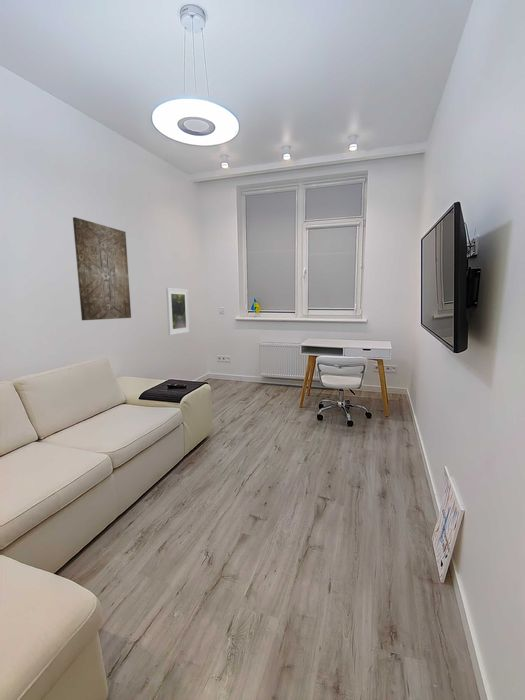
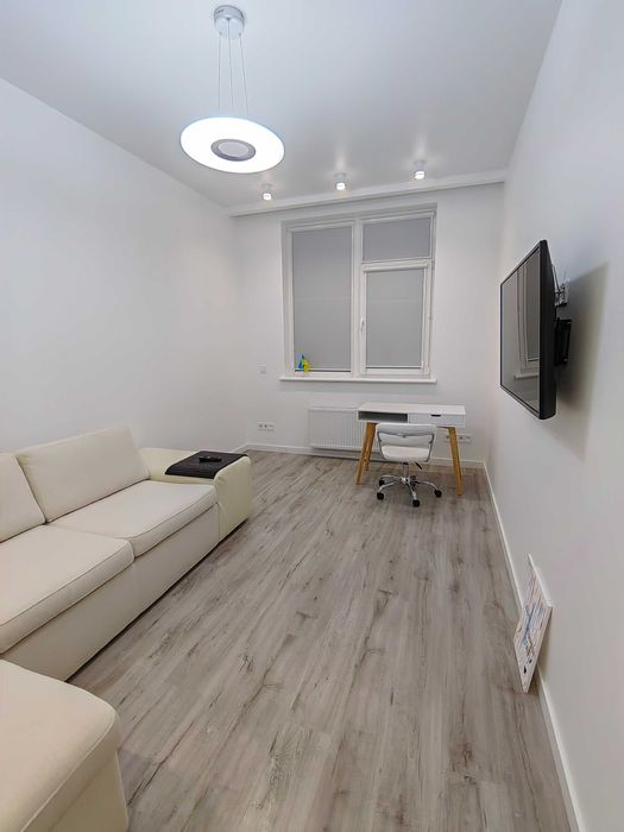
- wall art (105, 273)
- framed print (178, 311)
